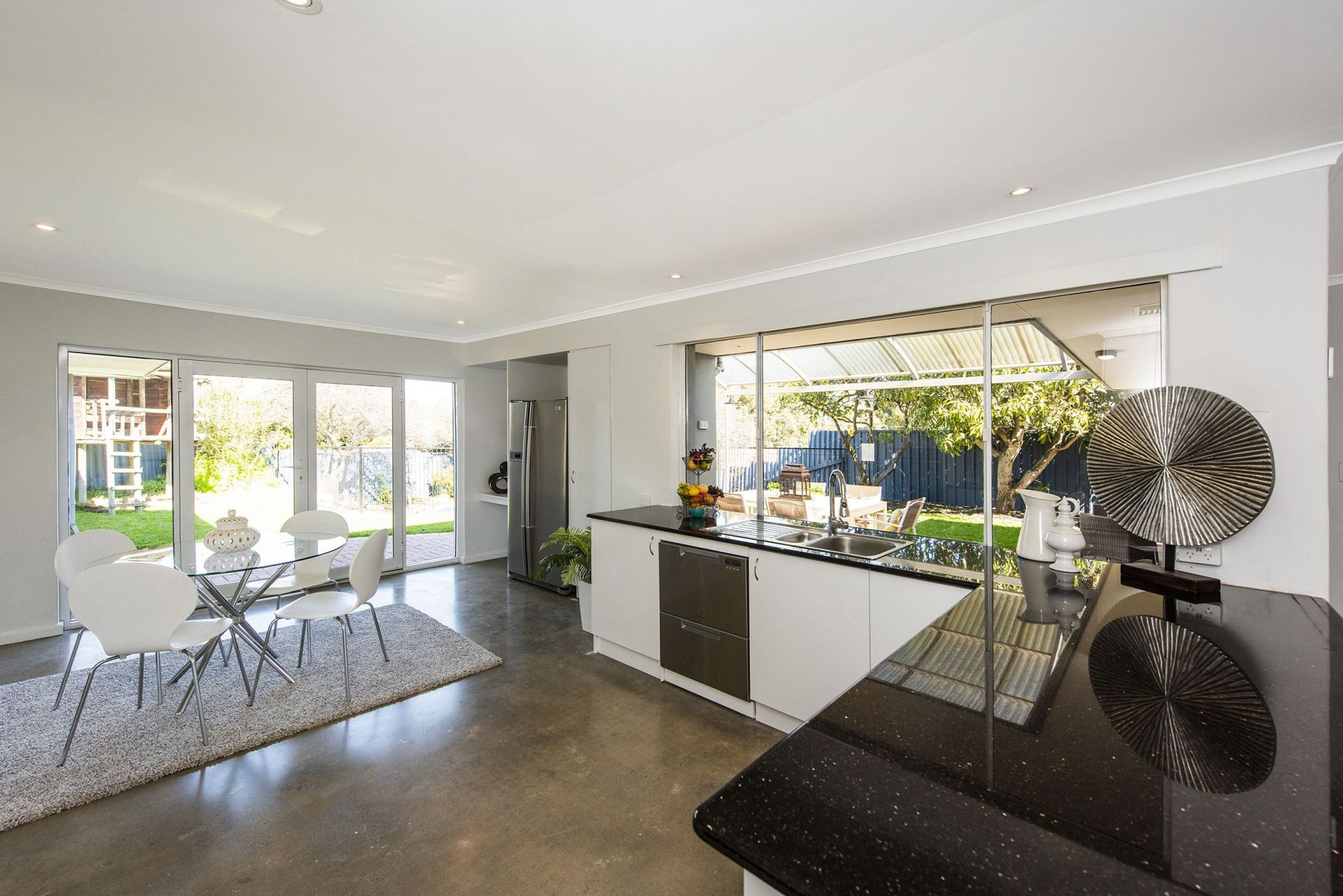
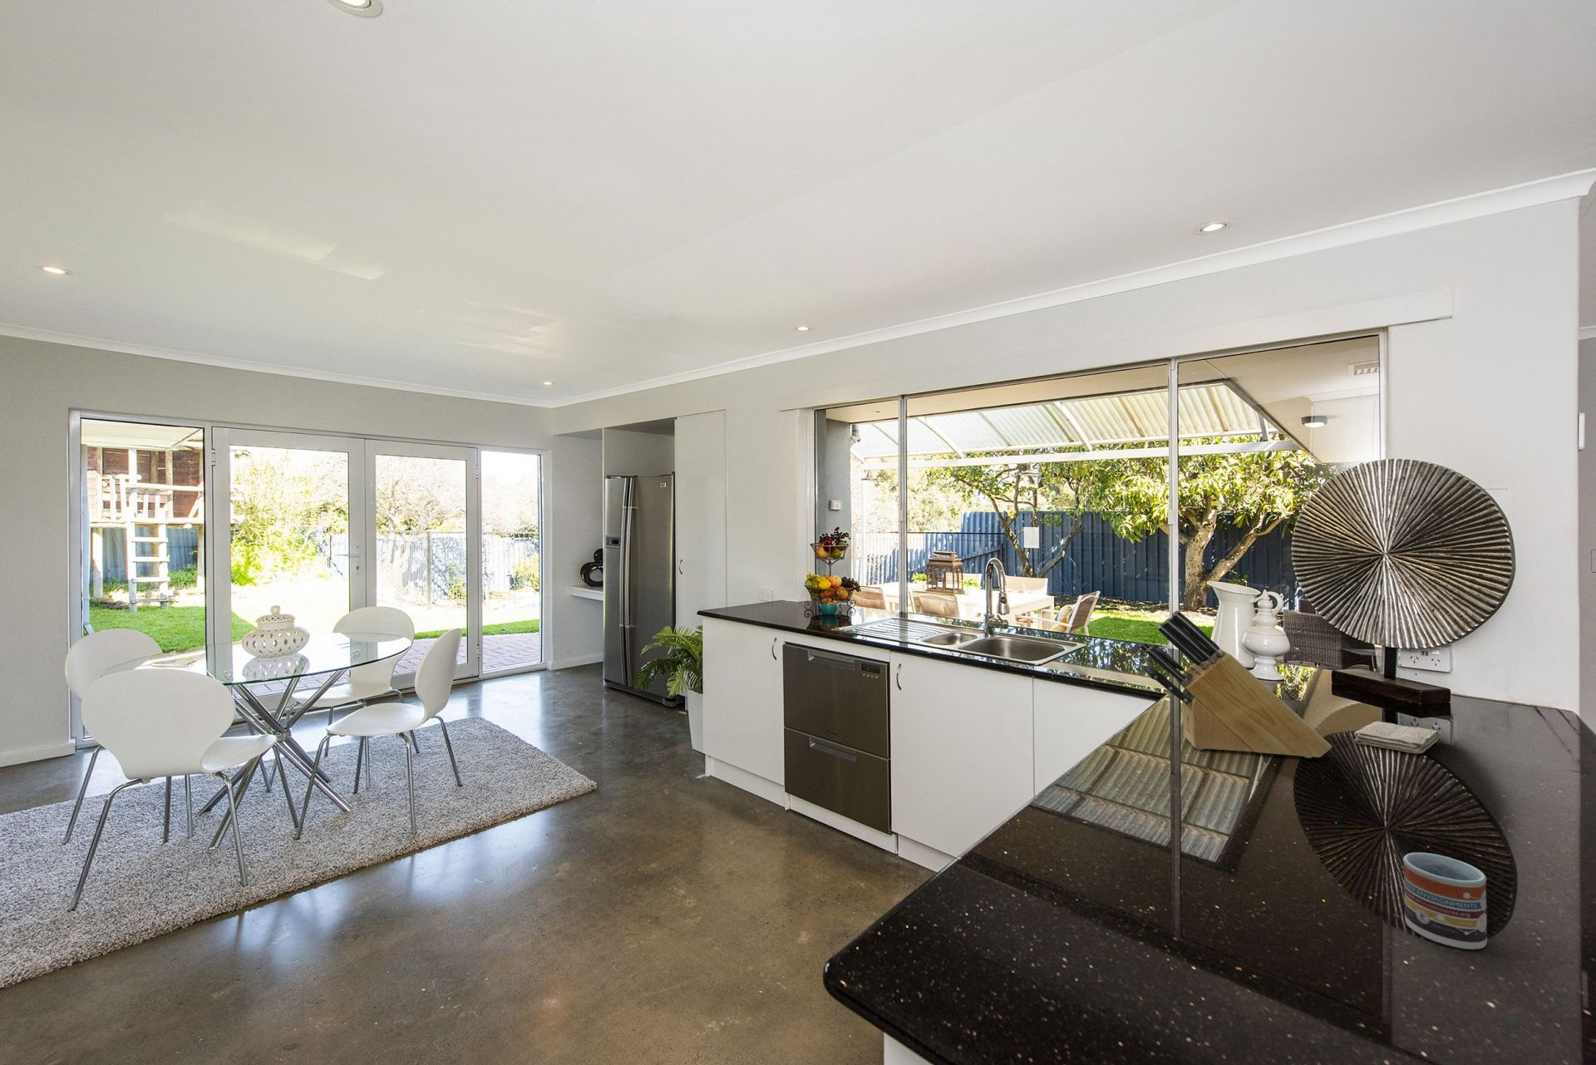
+ knife block (1228, 678)
+ washcloth (1395, 735)
+ cup (1445, 895)
